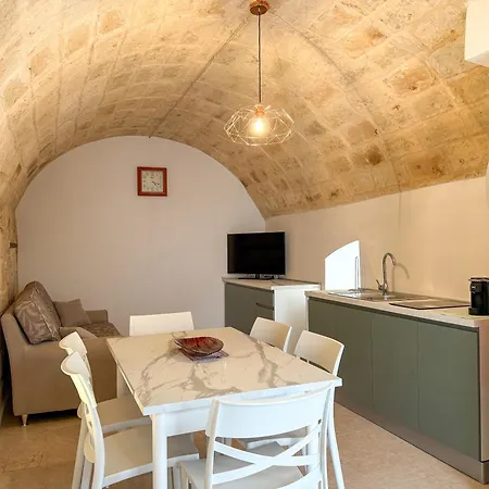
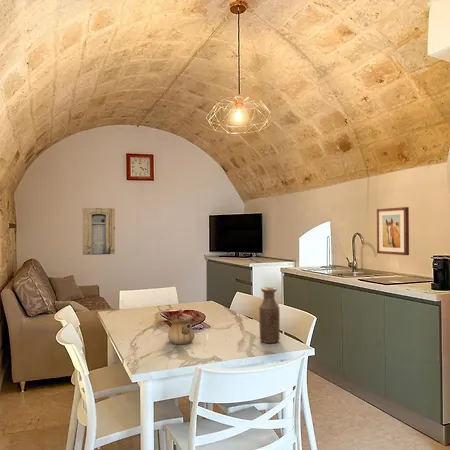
+ bottle (269, 314)
+ wall art (392, 231)
+ wall art (98, 231)
+ teapot (180, 325)
